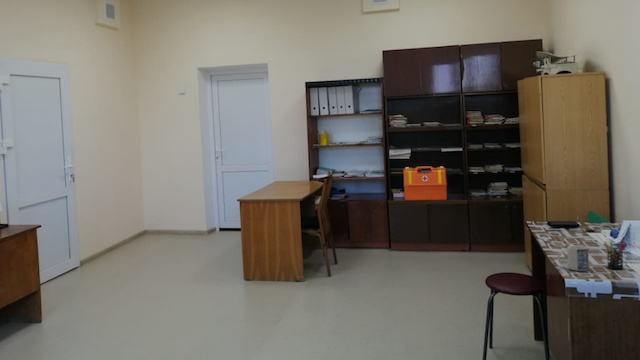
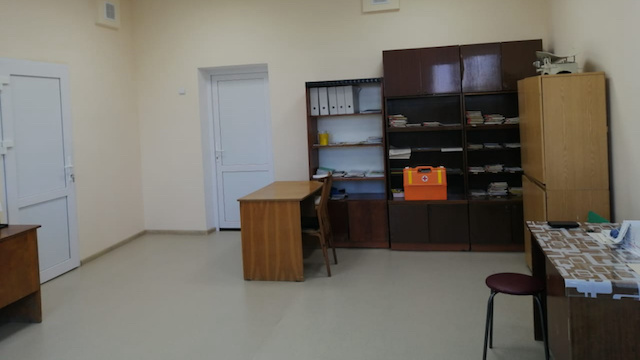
- pen holder (615, 253)
- mug (573, 257)
